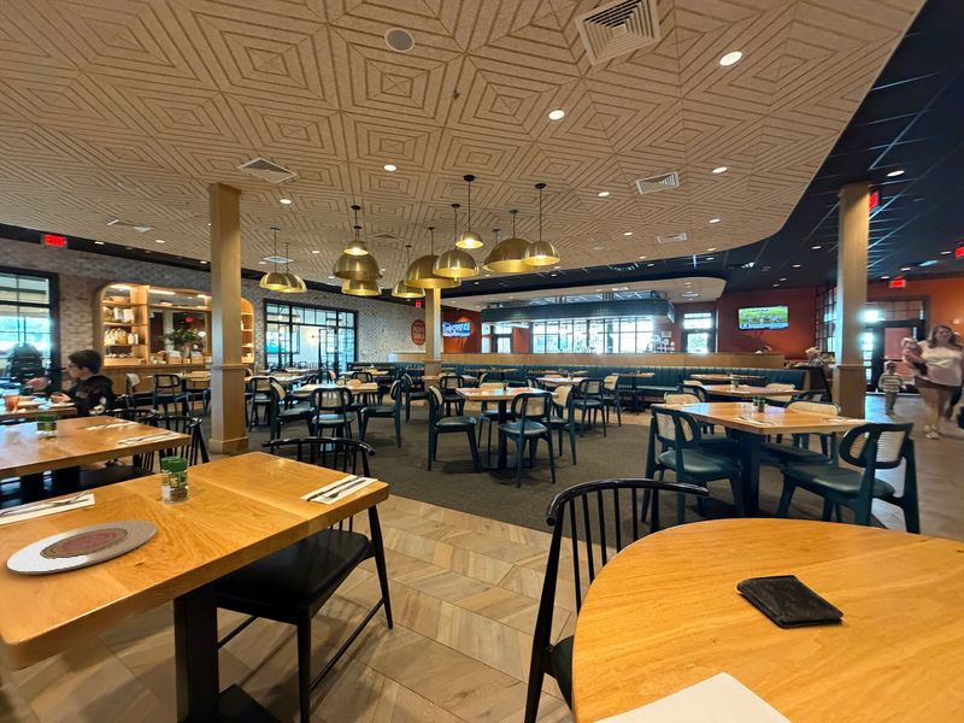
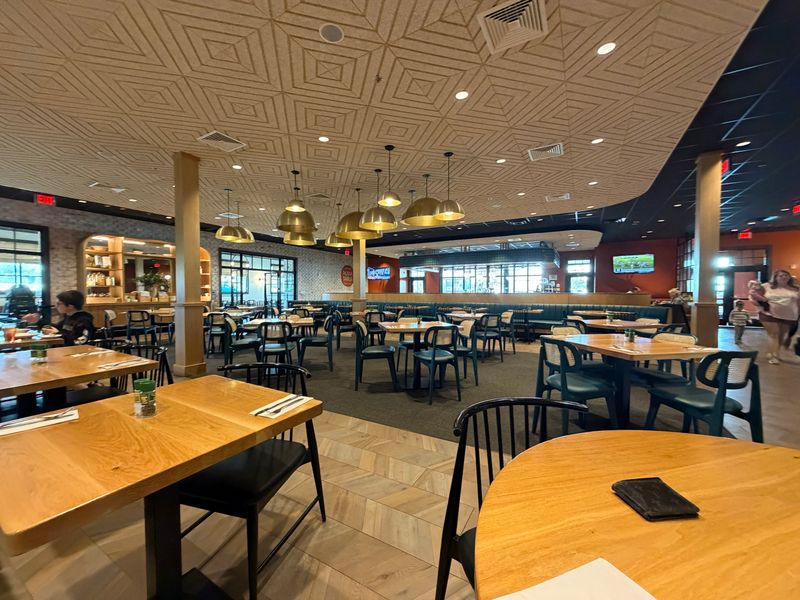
- plate (88, 542)
